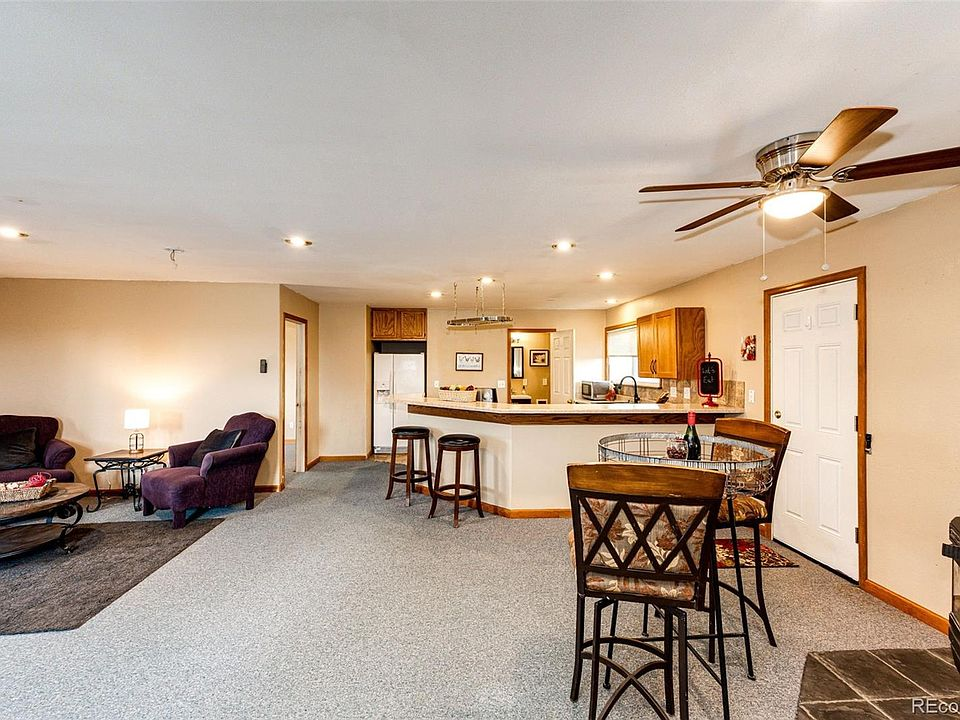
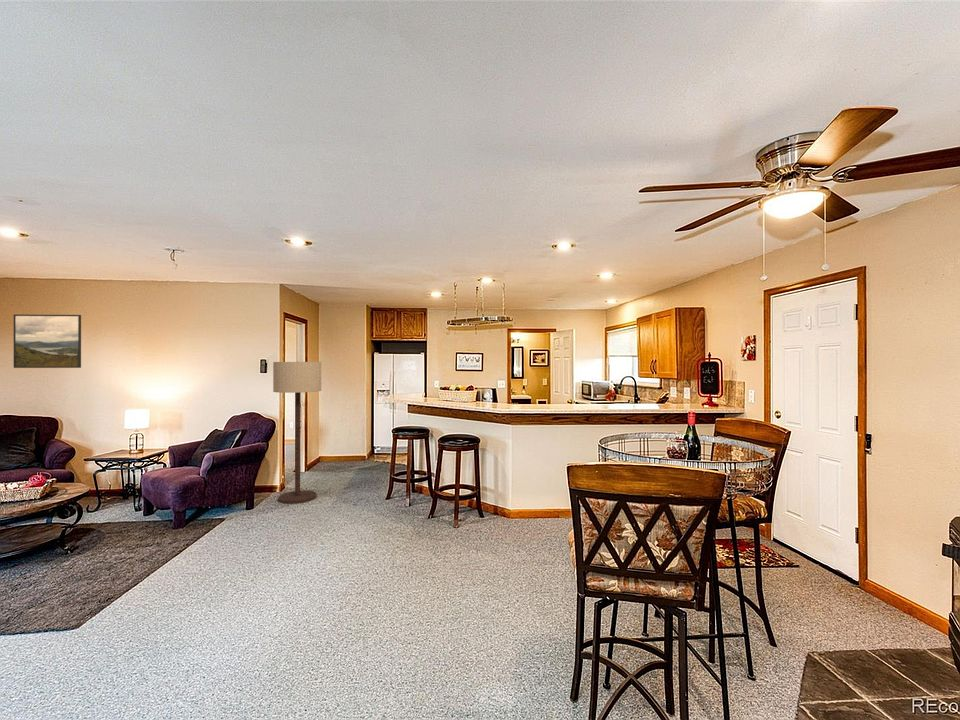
+ floor lamp (297, 430)
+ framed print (47, 341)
